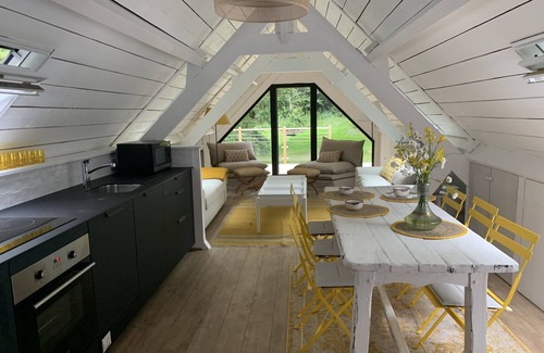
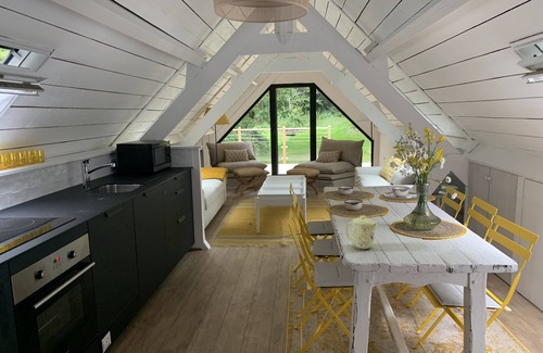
+ mug (361, 231)
